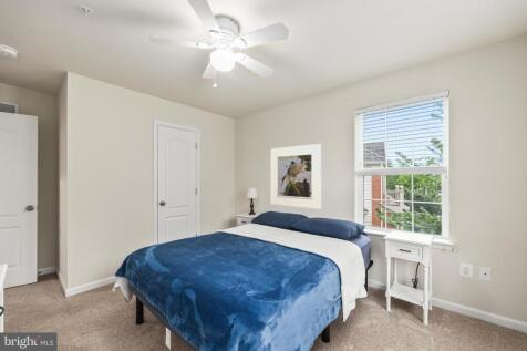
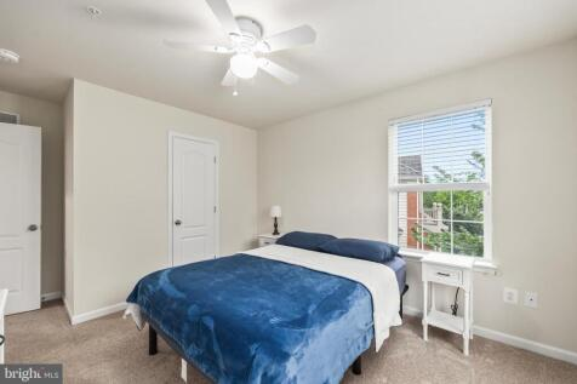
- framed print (293, 176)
